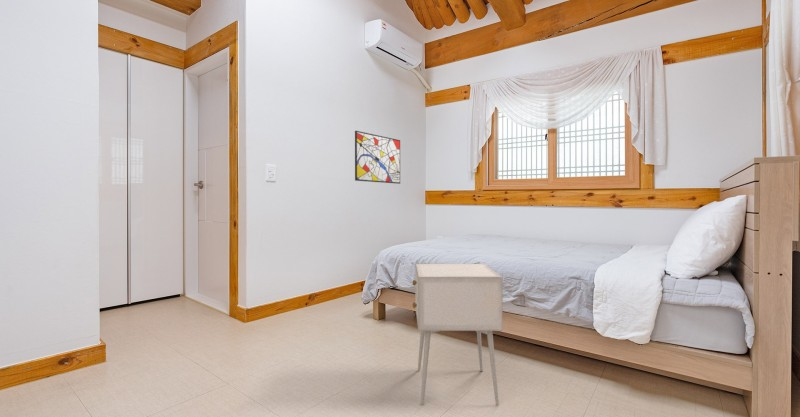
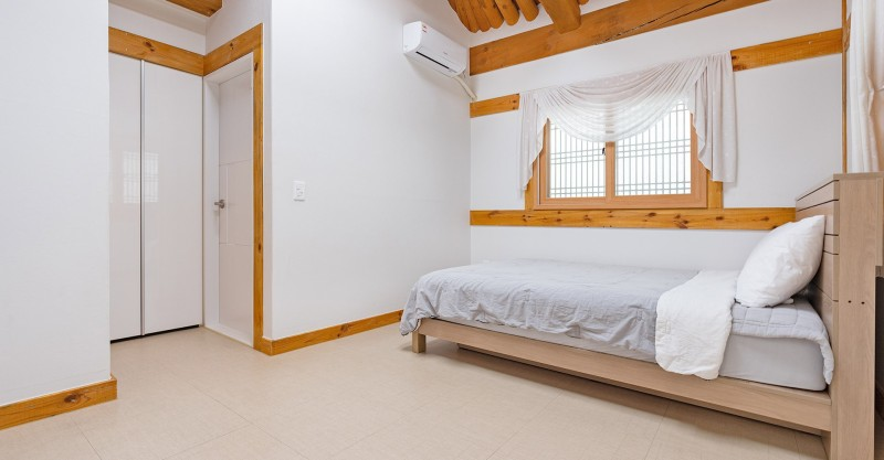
- wall art (379, 159)
- nightstand (452, 327)
